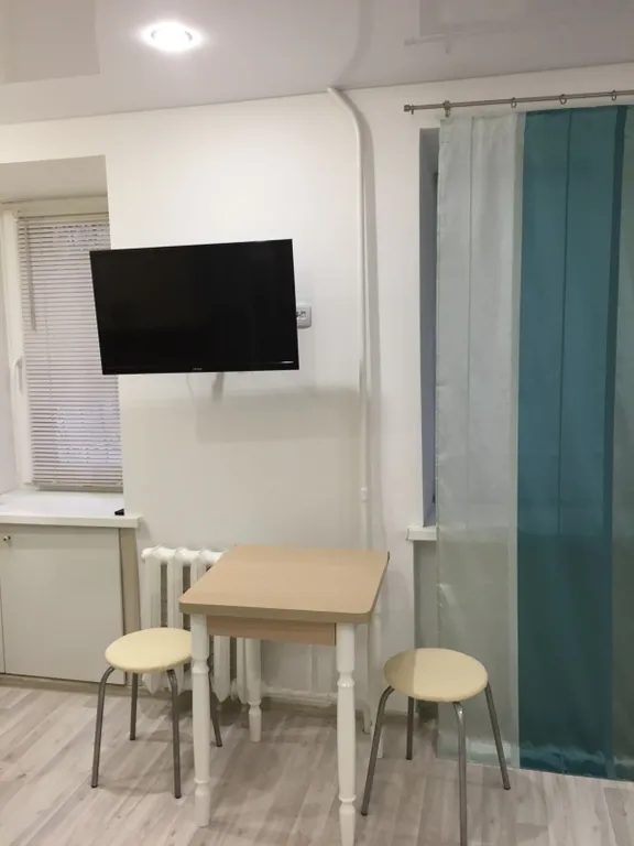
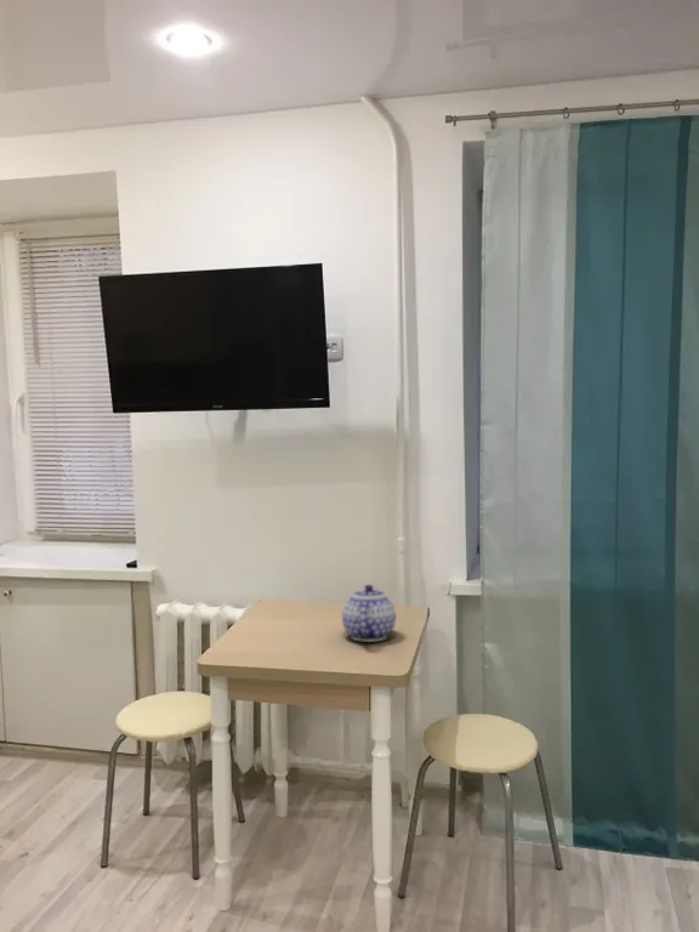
+ teapot (368, 610)
